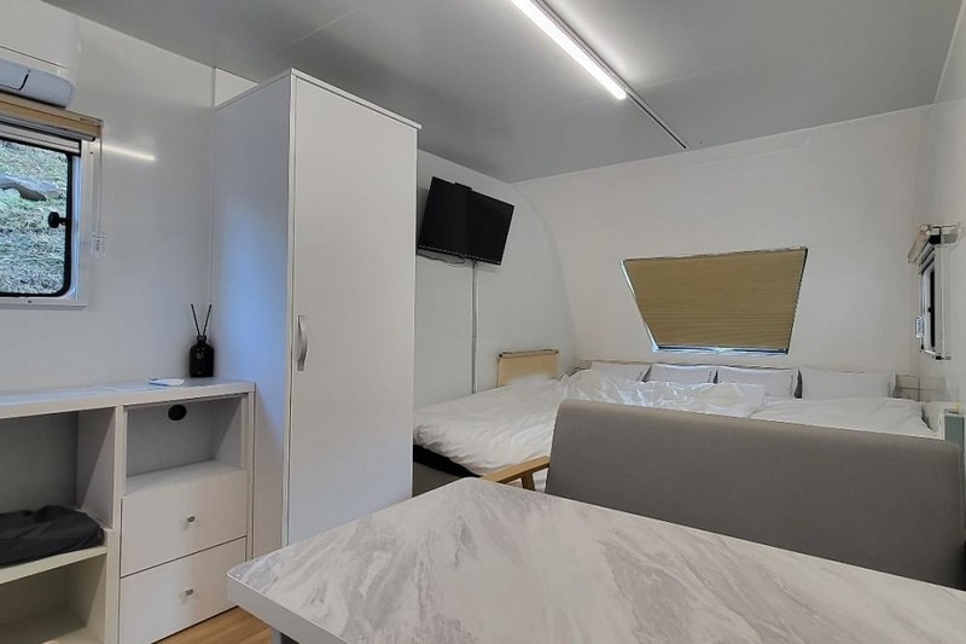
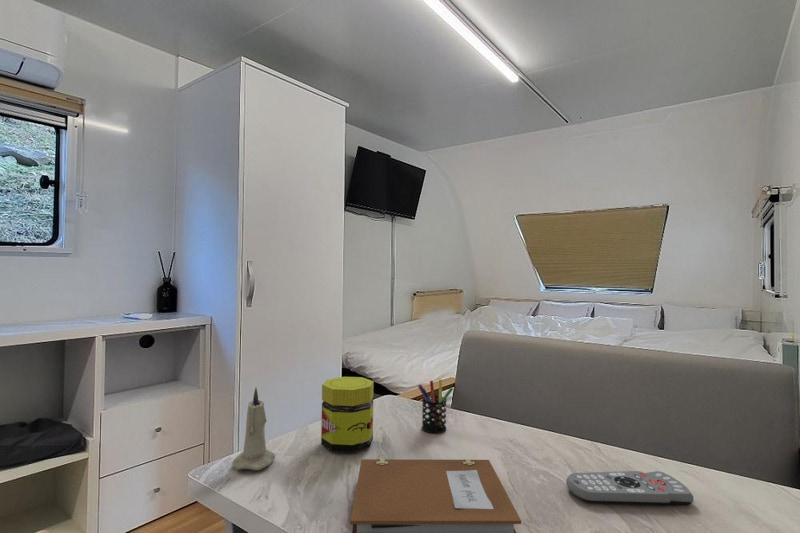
+ candle (256, 424)
+ jar (347, 413)
+ pen holder (436, 404)
+ notebook (433, 494)
+ remote control (625, 487)
